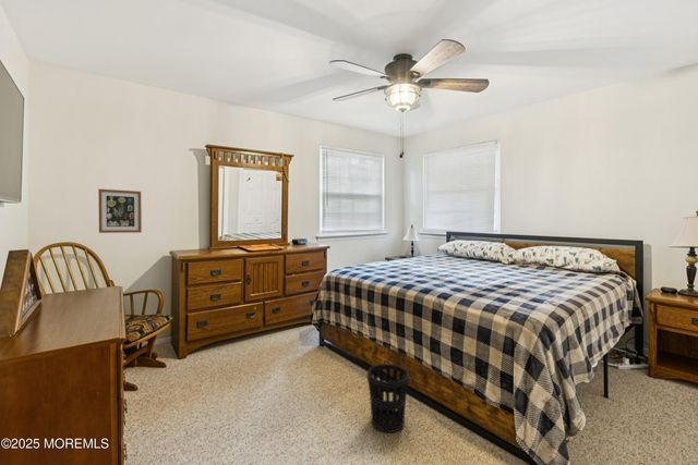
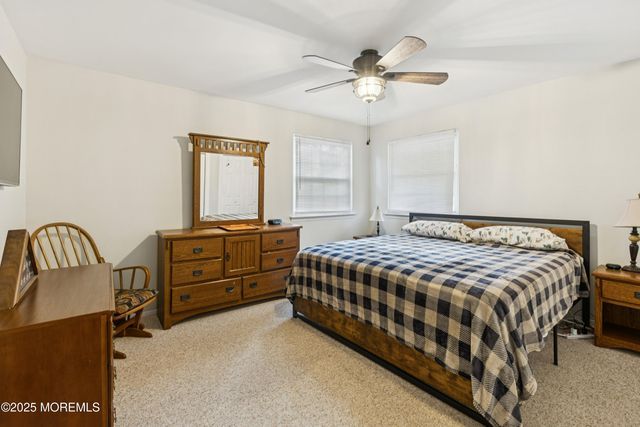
- wastebasket (387, 396)
- wall art (120, 211)
